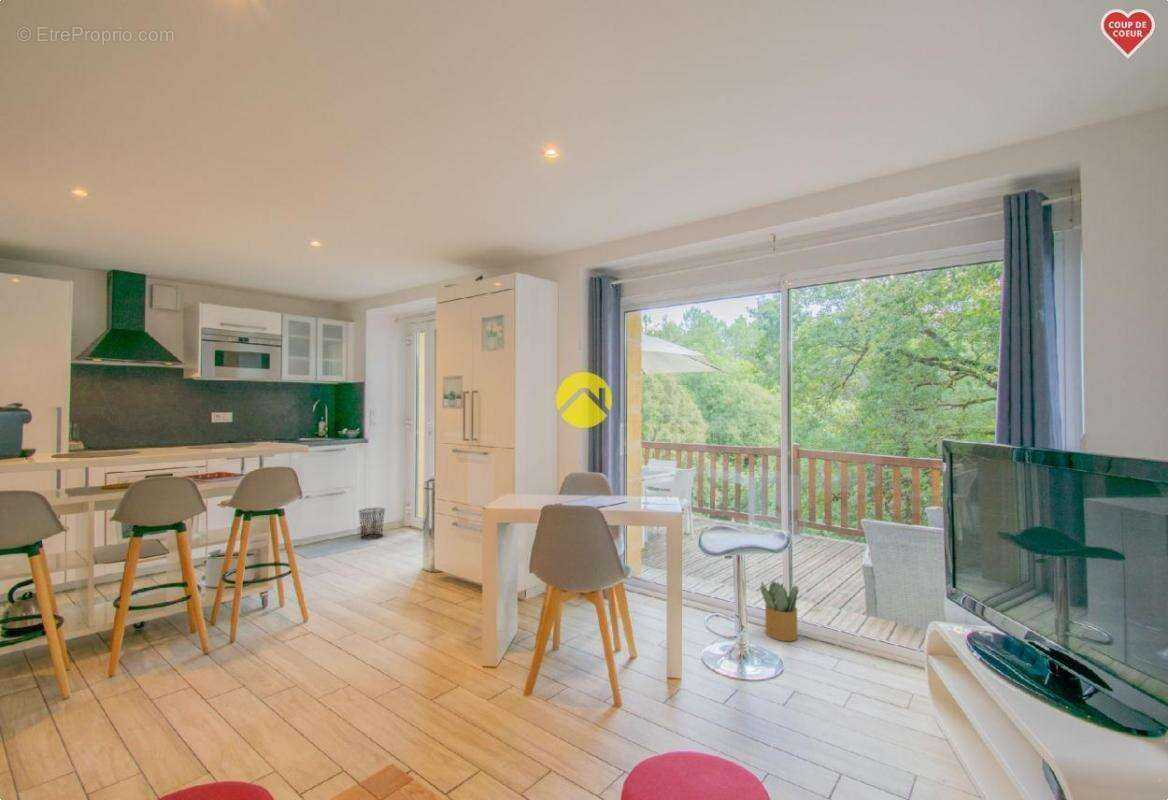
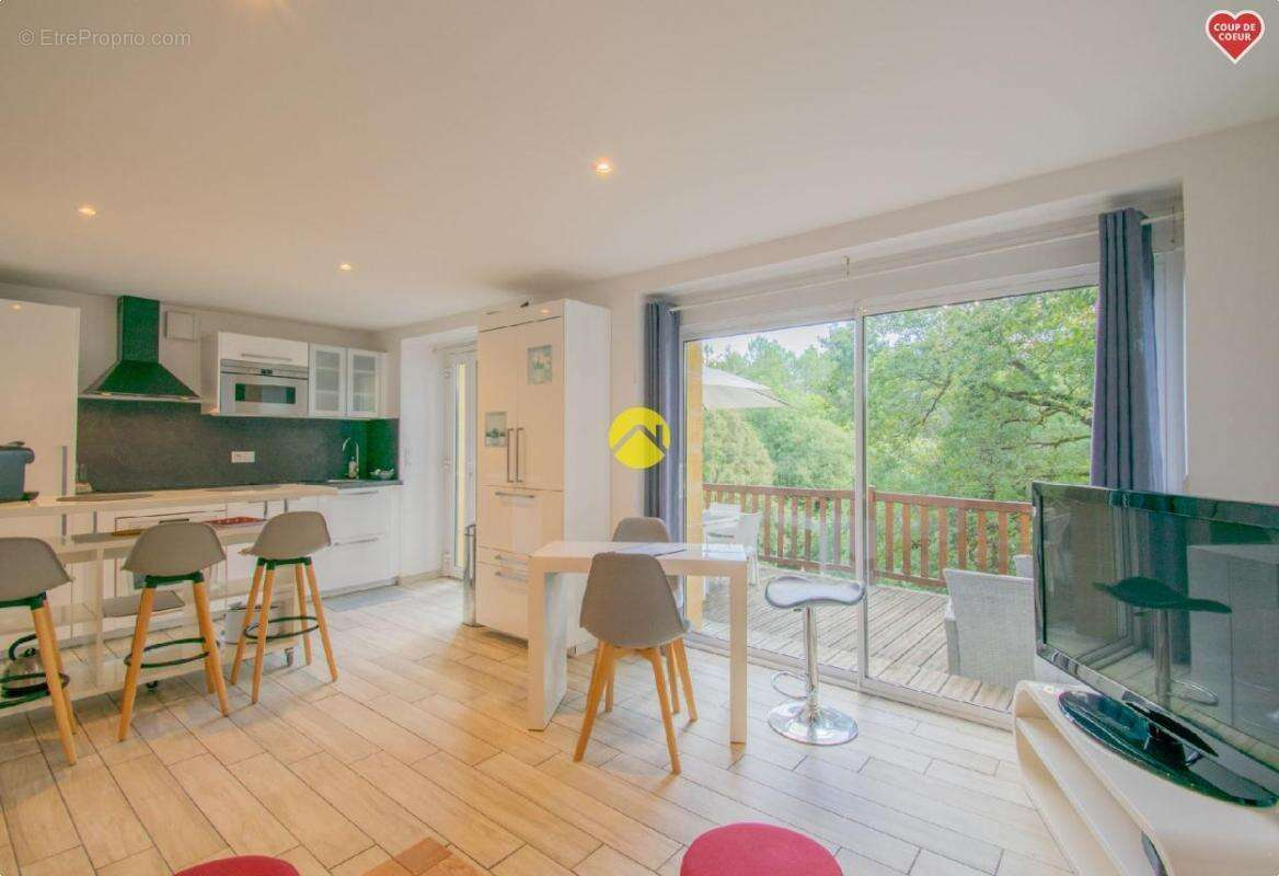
- potted plant (779, 609)
- waste bin (372, 523)
